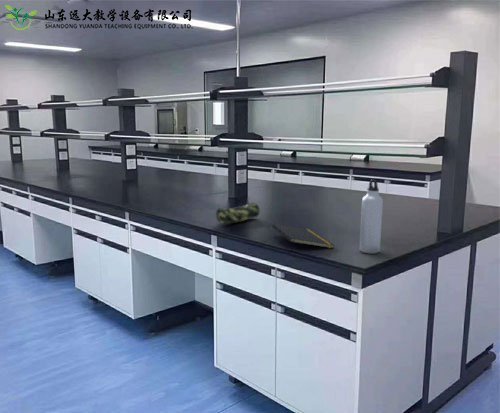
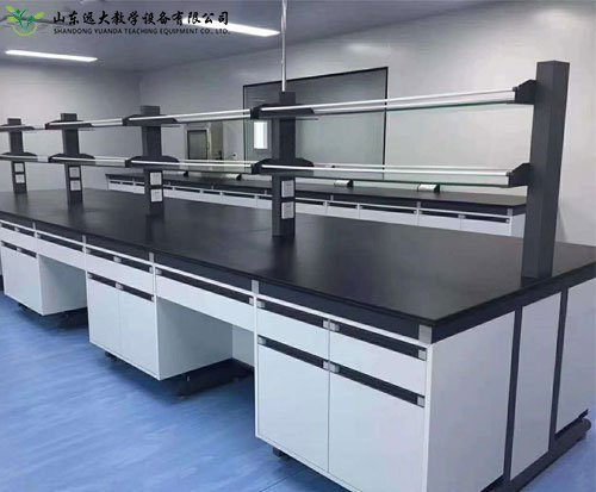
- pencil case (237, 213)
- notepad (301, 235)
- water bottle (371, 215)
